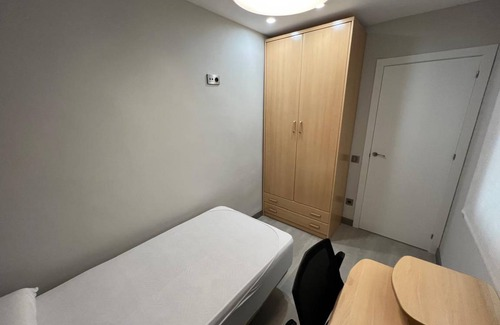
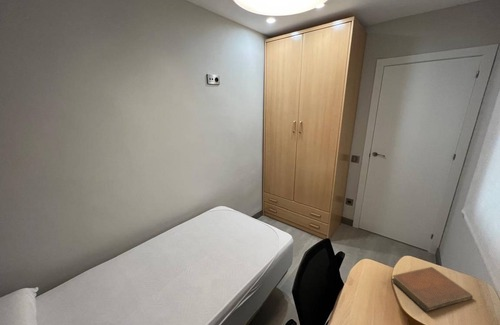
+ notebook (429, 287)
